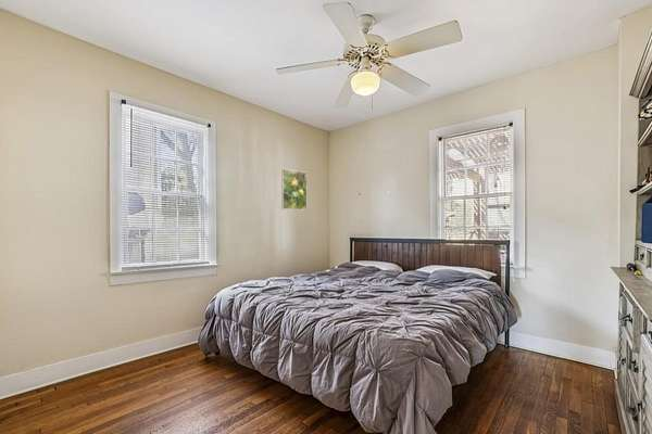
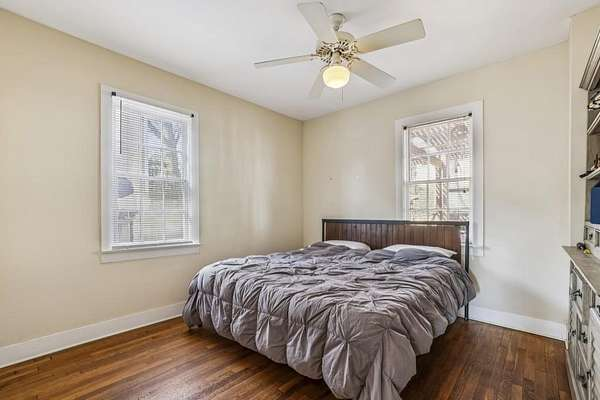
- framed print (294, 190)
